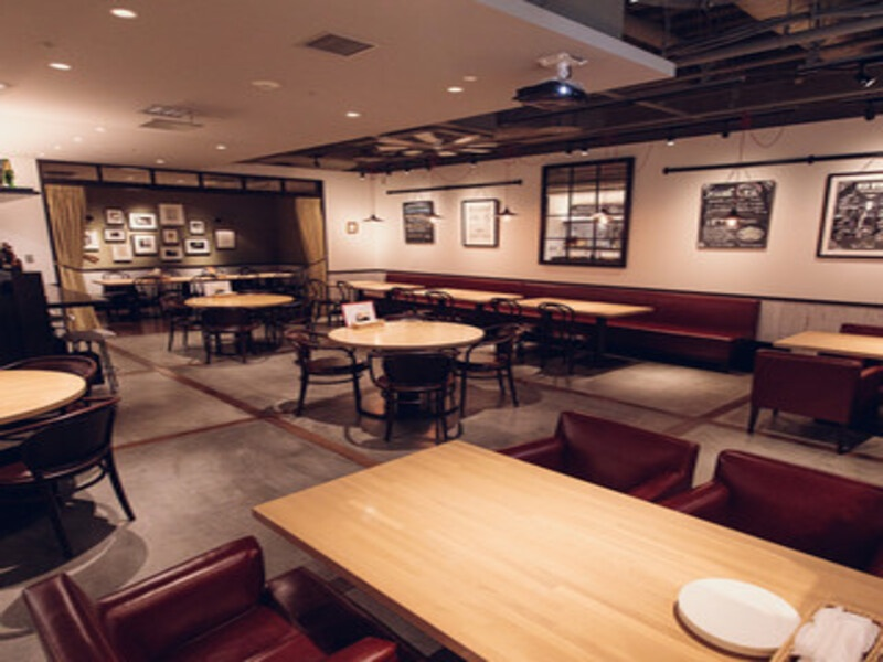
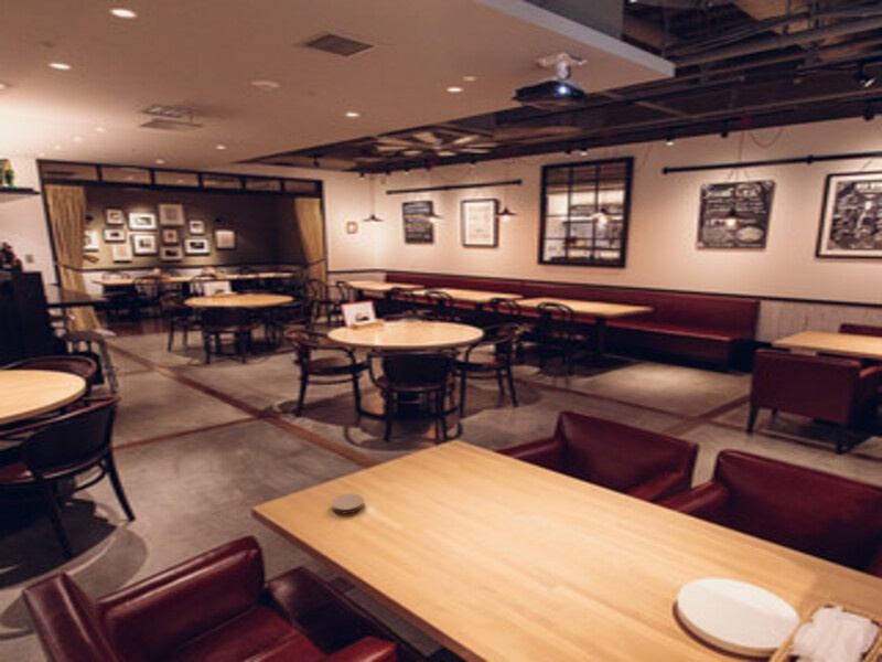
+ coaster (347, 503)
